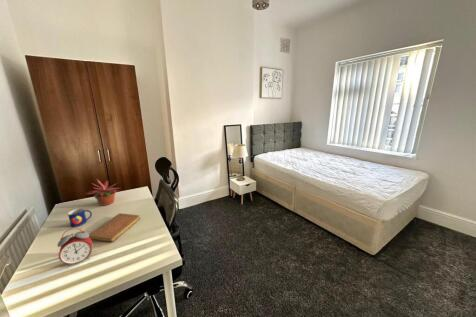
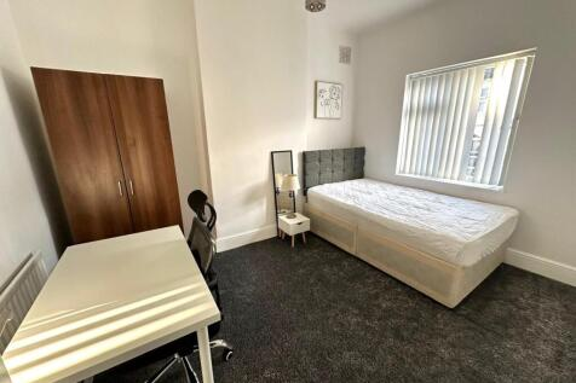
- notebook (116, 226)
- mug (81, 216)
- alarm clock (75, 244)
- potted plant (104, 190)
